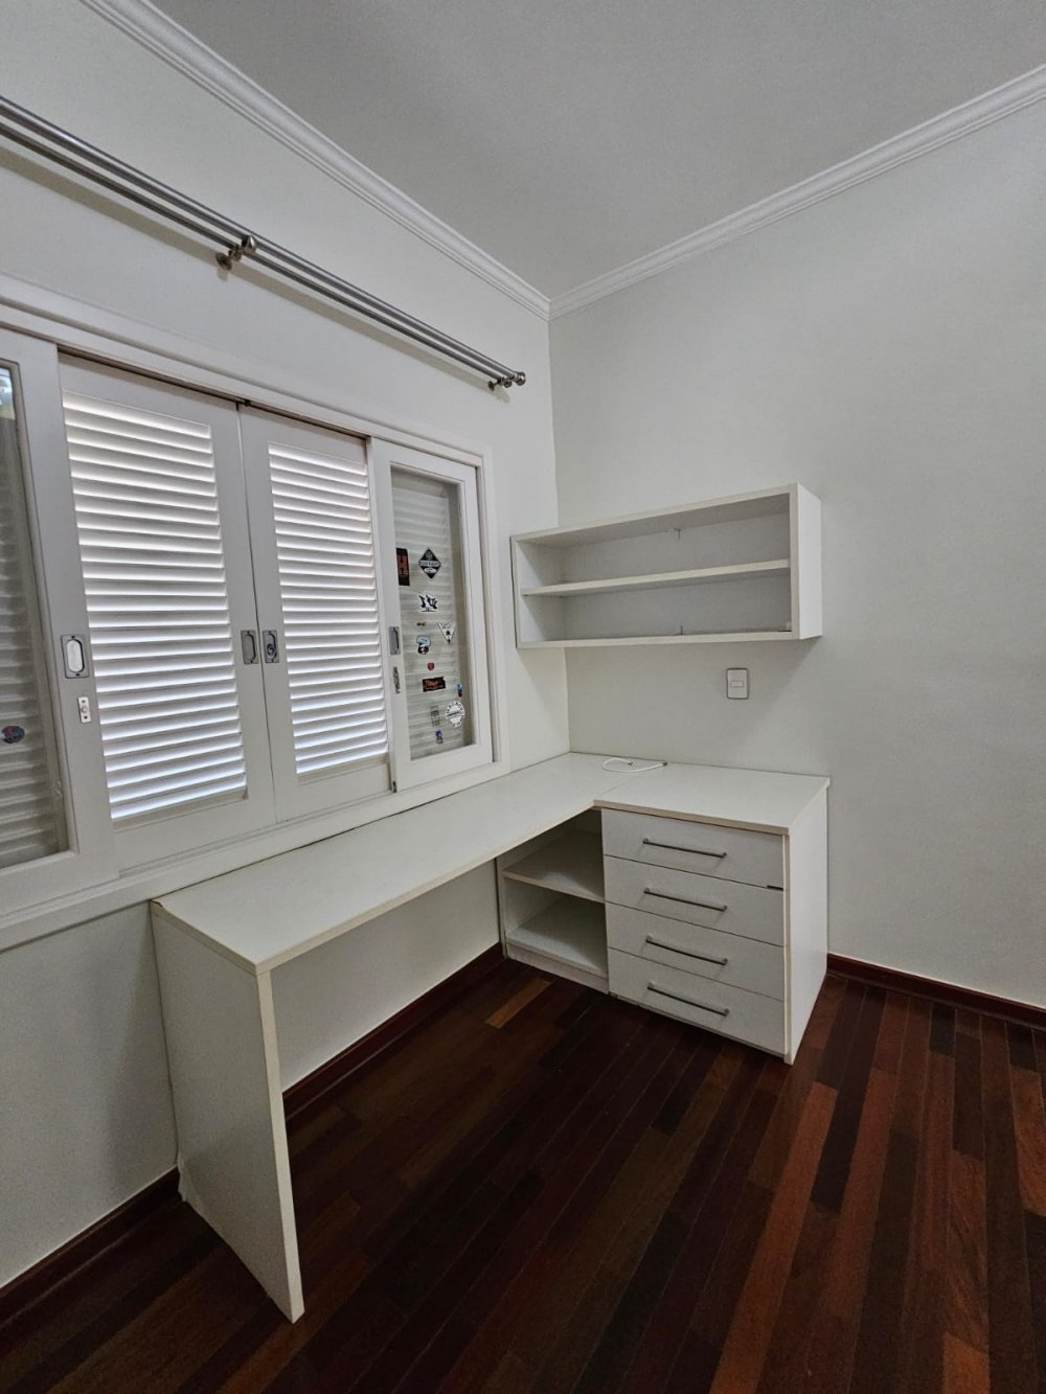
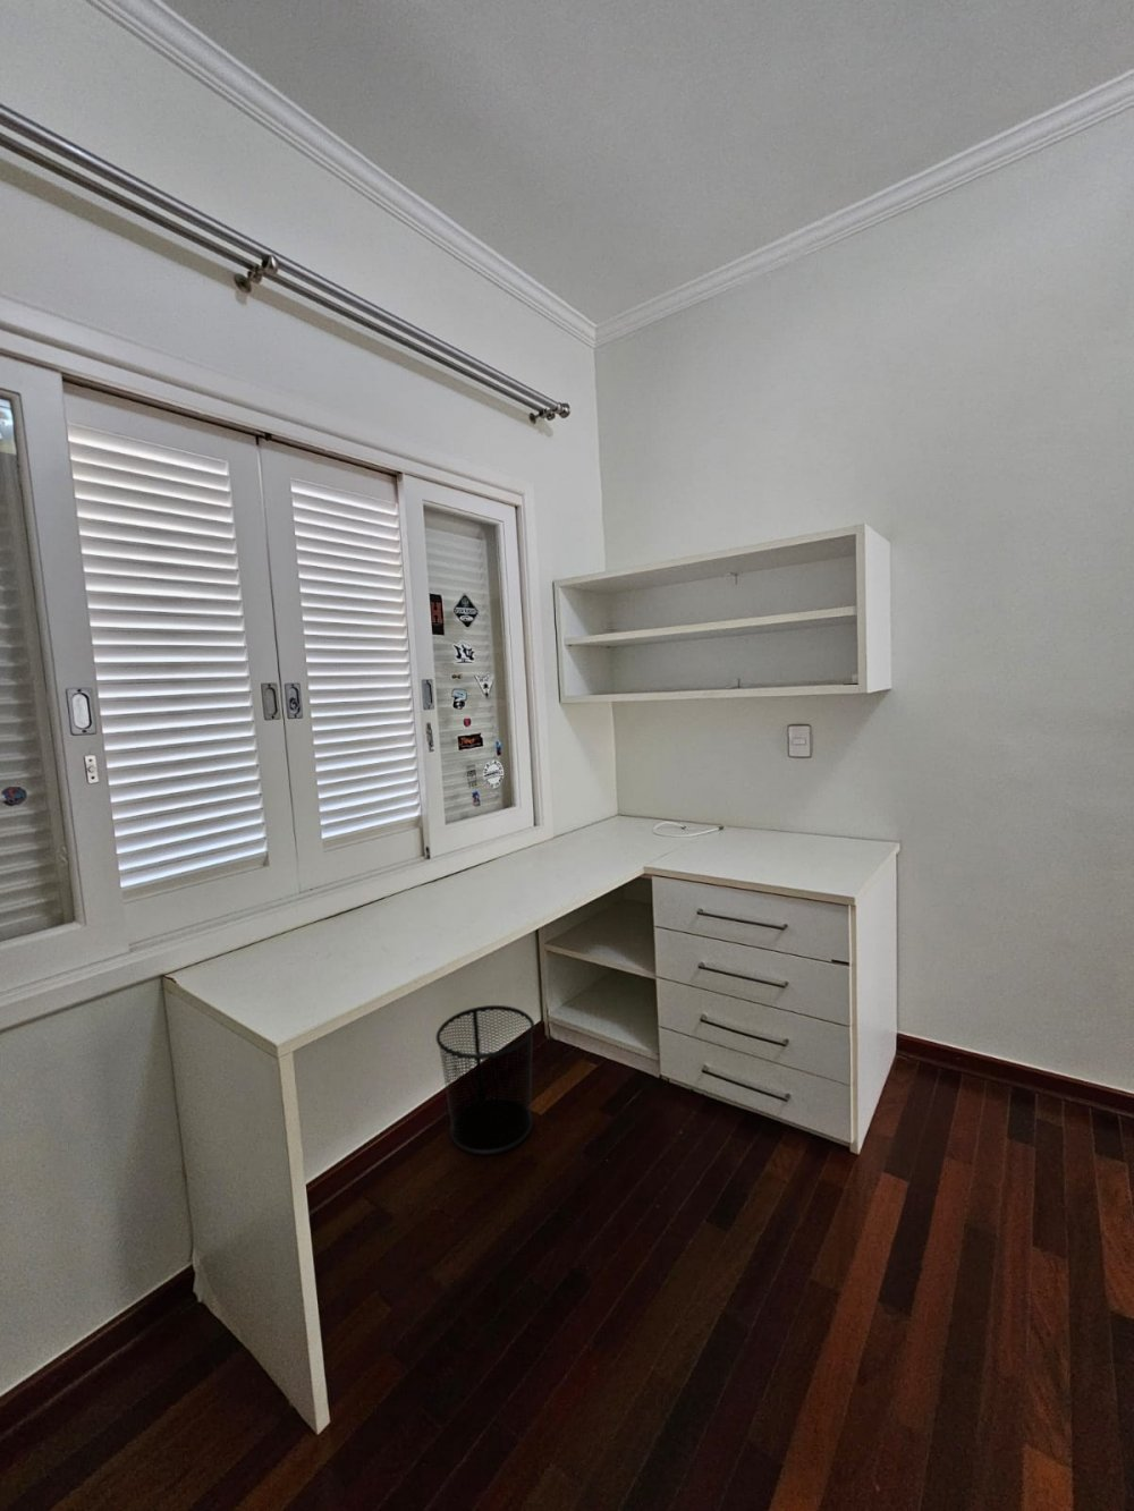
+ waste bin (488, 1076)
